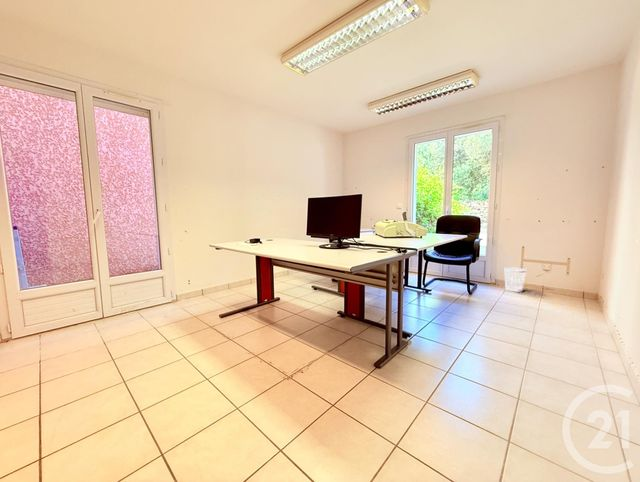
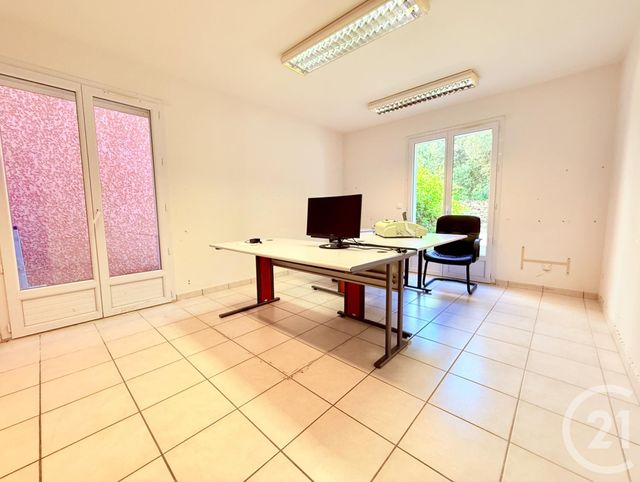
- wastebasket (514, 279)
